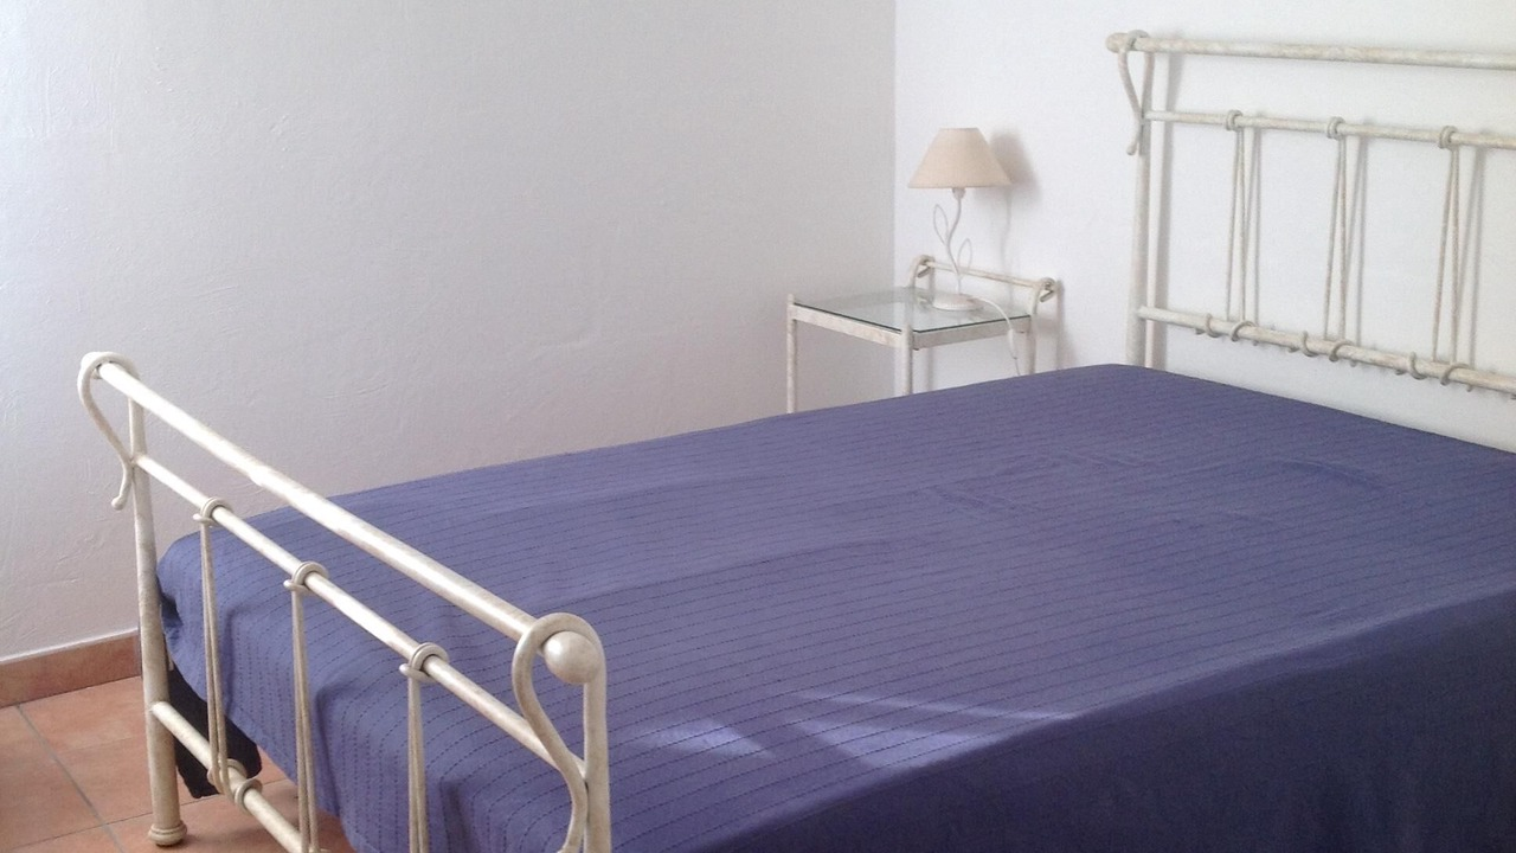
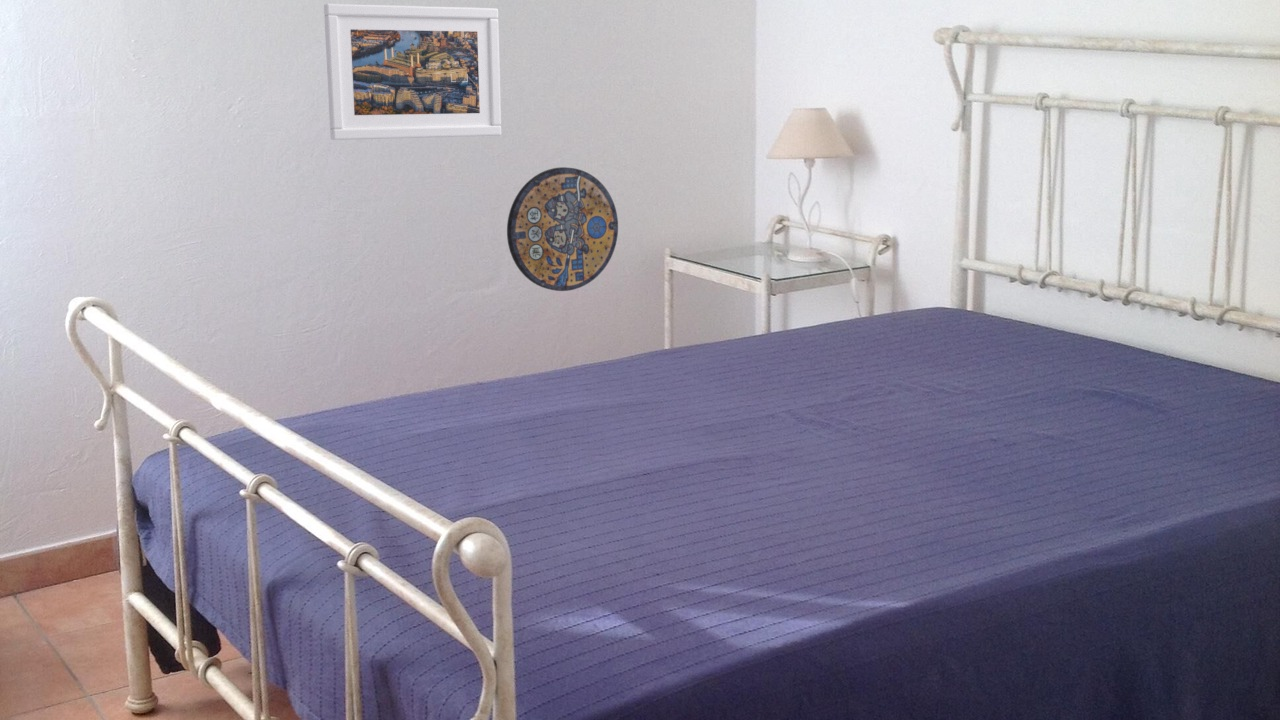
+ manhole cover (563, 229)
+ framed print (416, 72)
